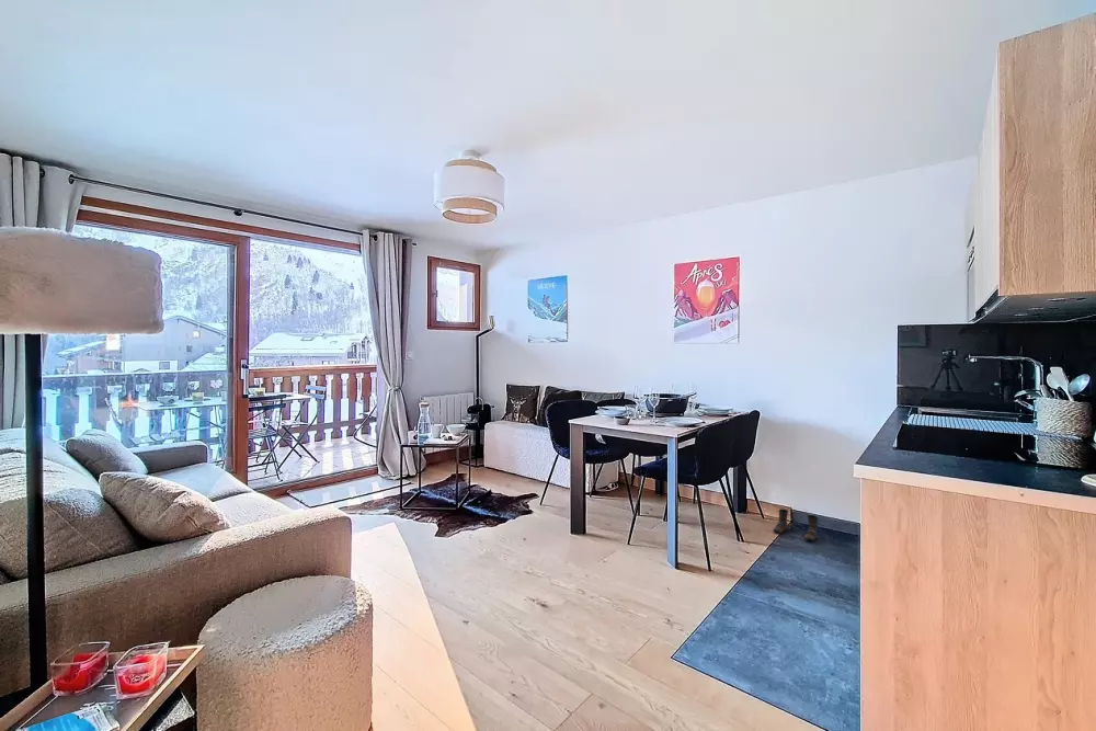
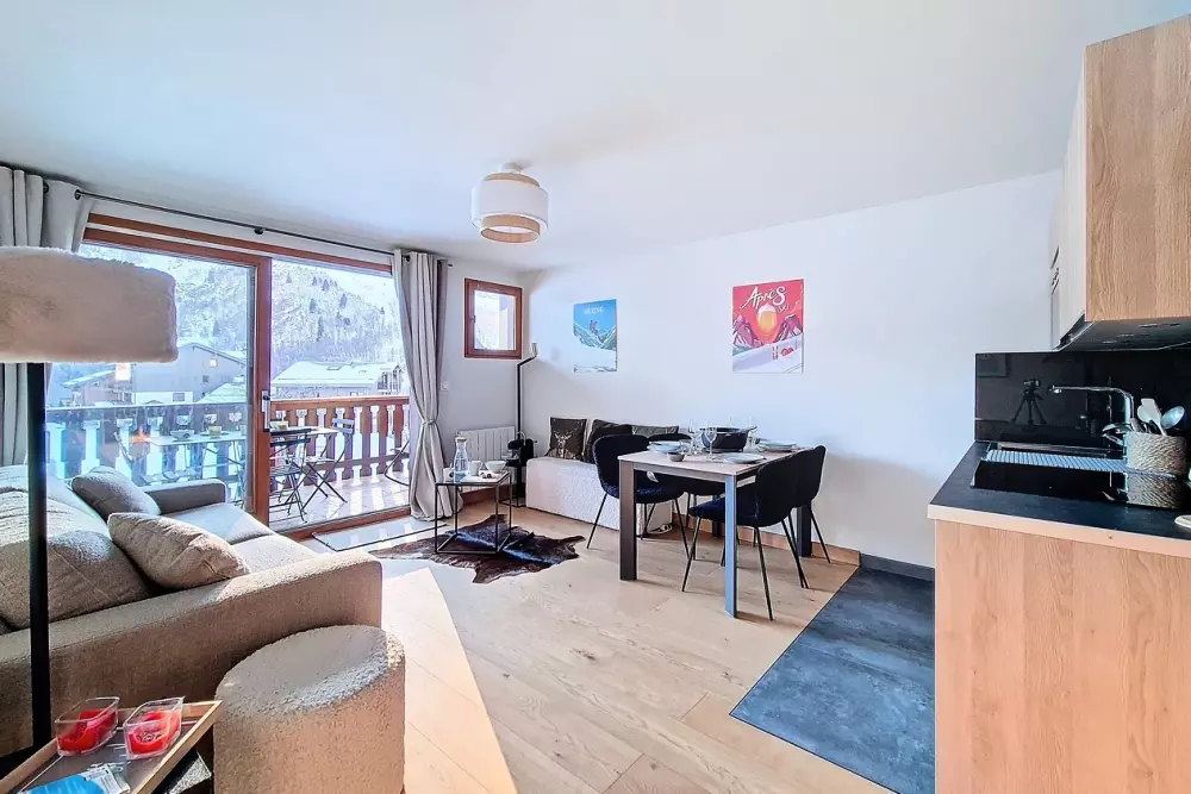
- boots (786, 524)
